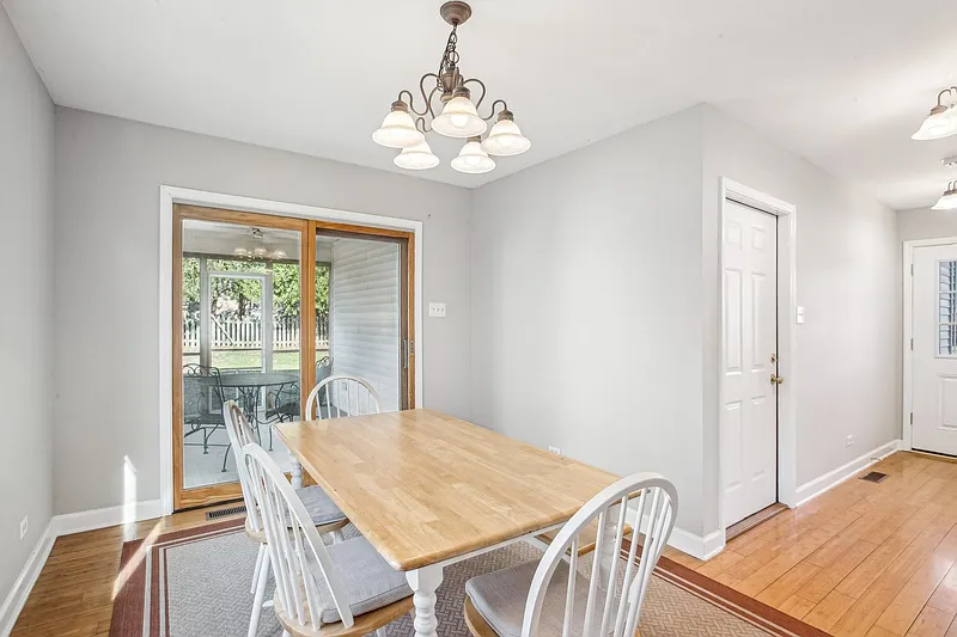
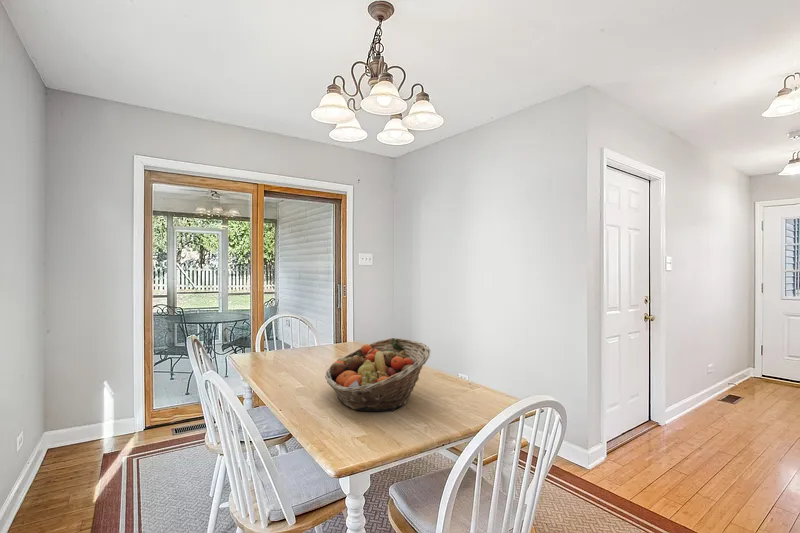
+ fruit basket (377, 371)
